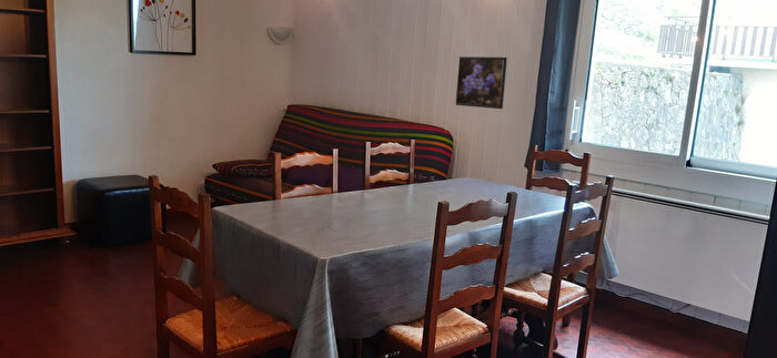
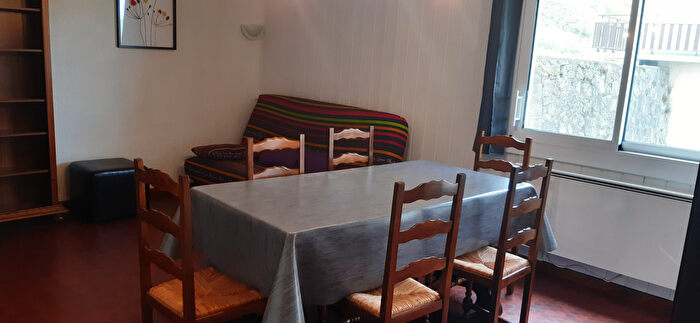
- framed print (480, 82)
